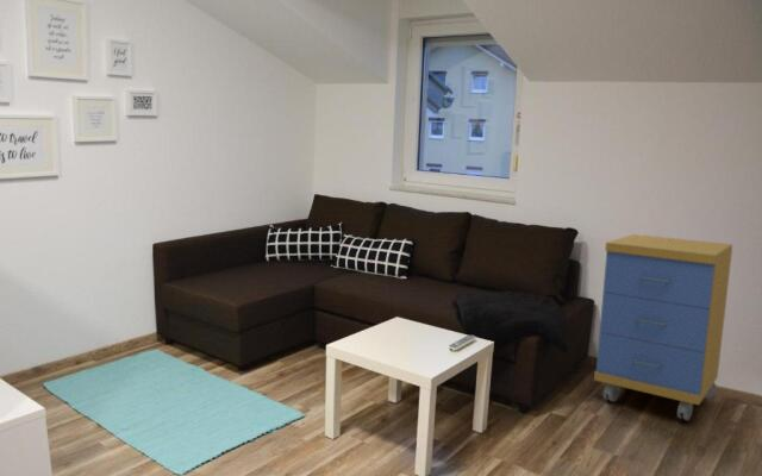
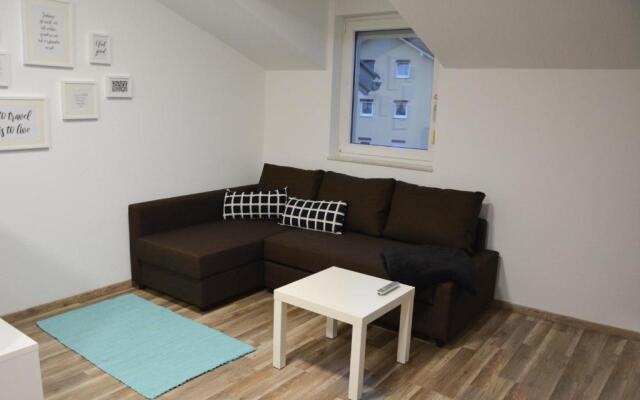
- storage cabinet (662, 321)
